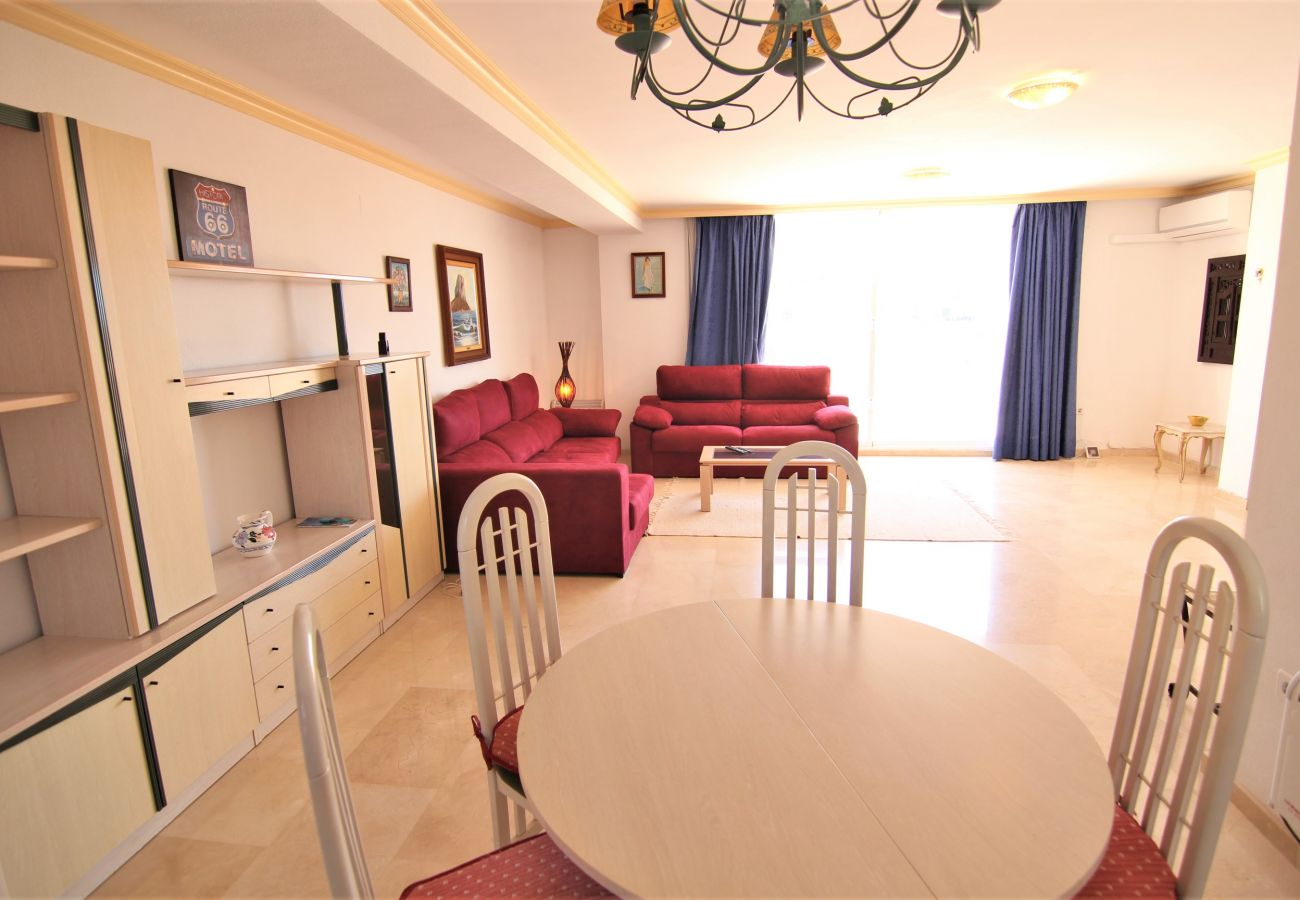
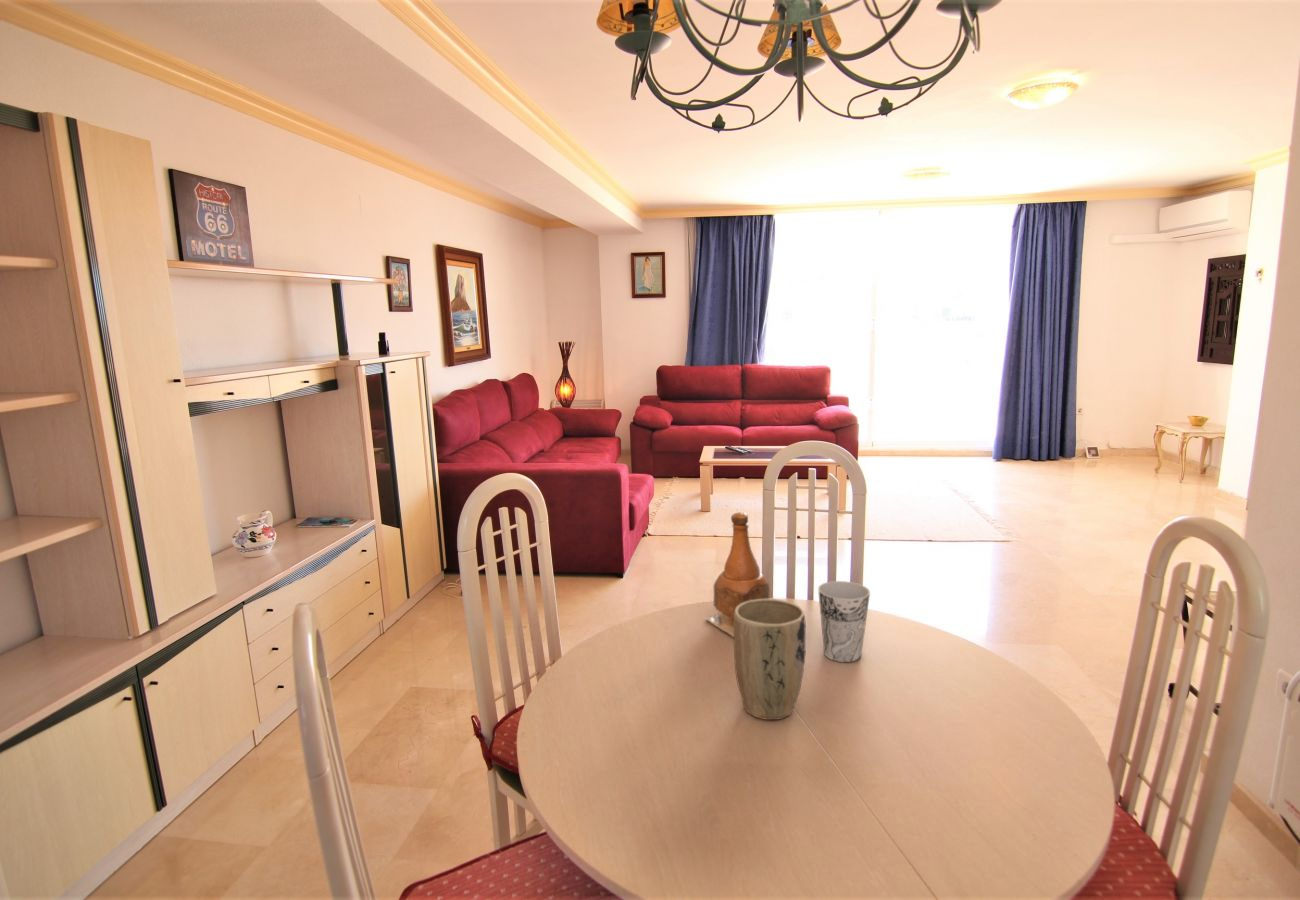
+ plant pot (769, 659)
+ bottle (741, 568)
+ cup (843, 622)
